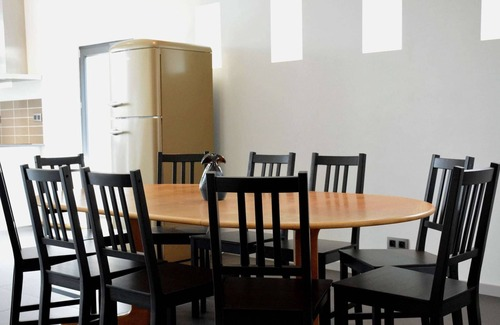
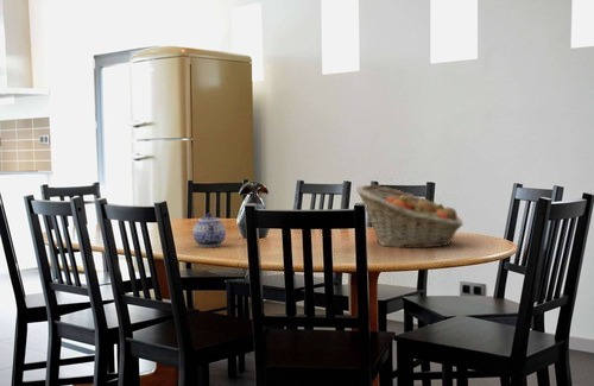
+ fruit basket (409, 214)
+ teapot (209, 229)
